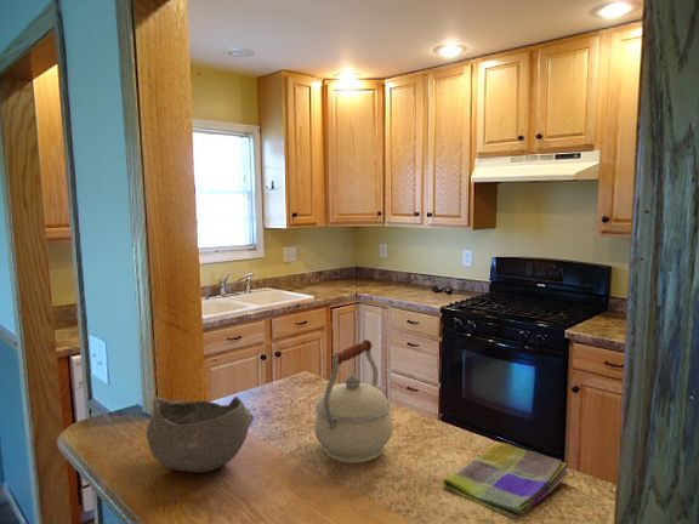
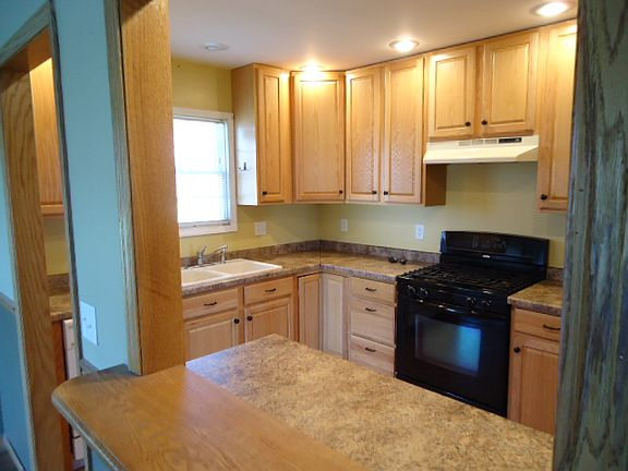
- bowl (198, 432)
- dish towel (506, 474)
- kettle (356, 395)
